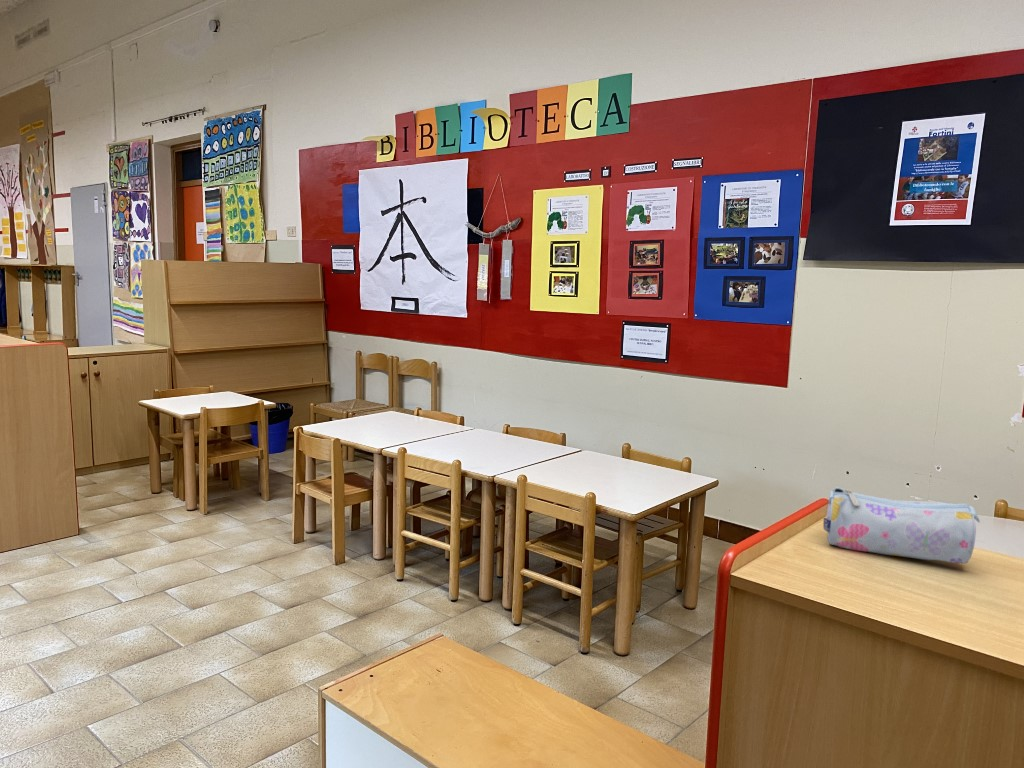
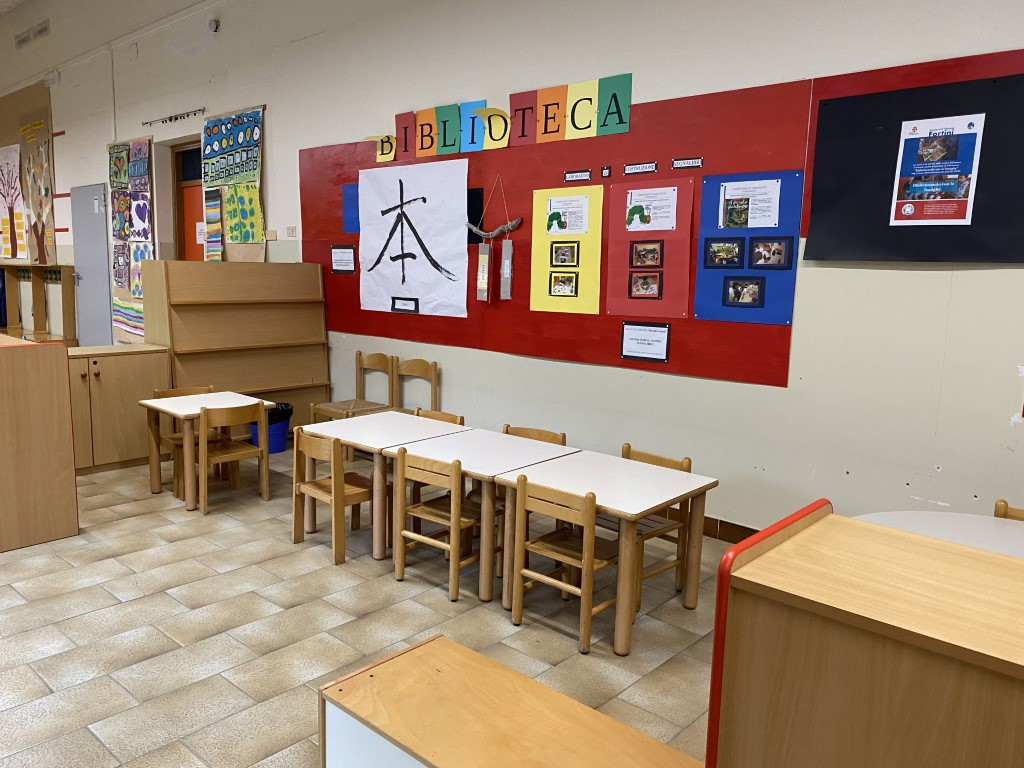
- pencil case (897, 523)
